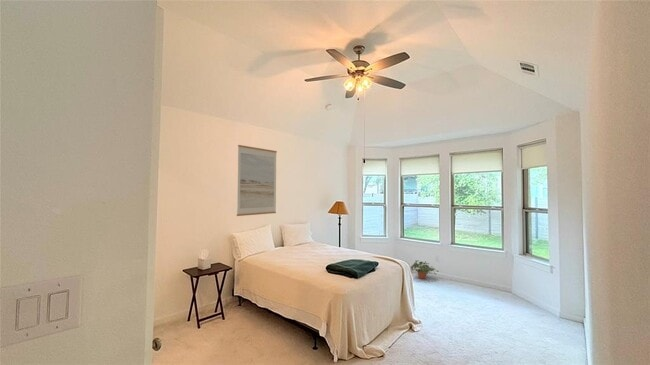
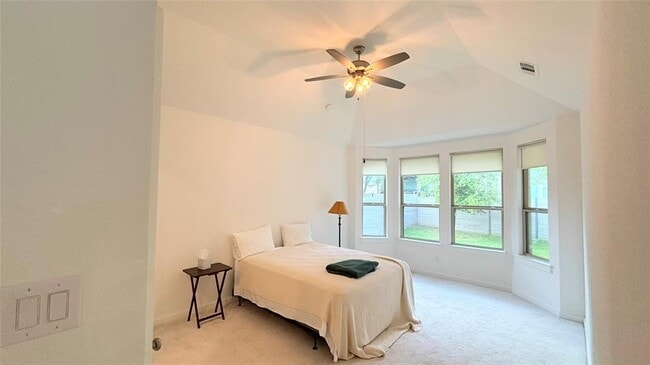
- wall art (258, 181)
- potted plant (424, 270)
